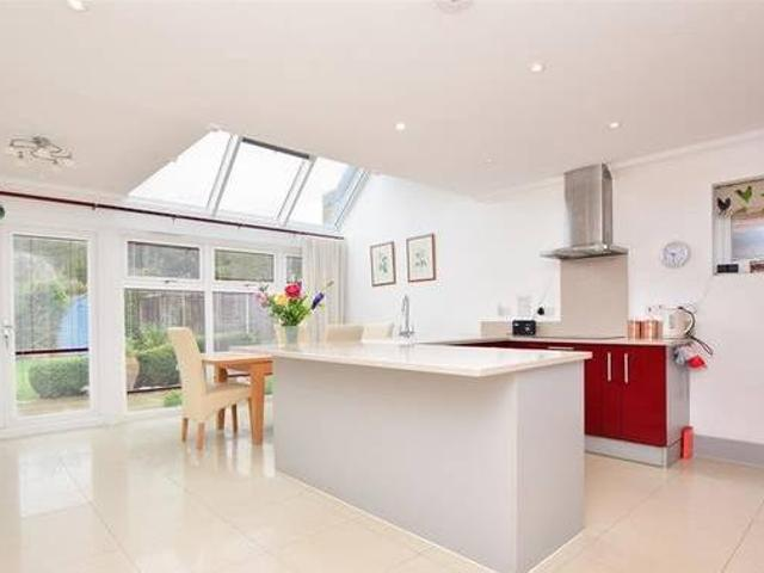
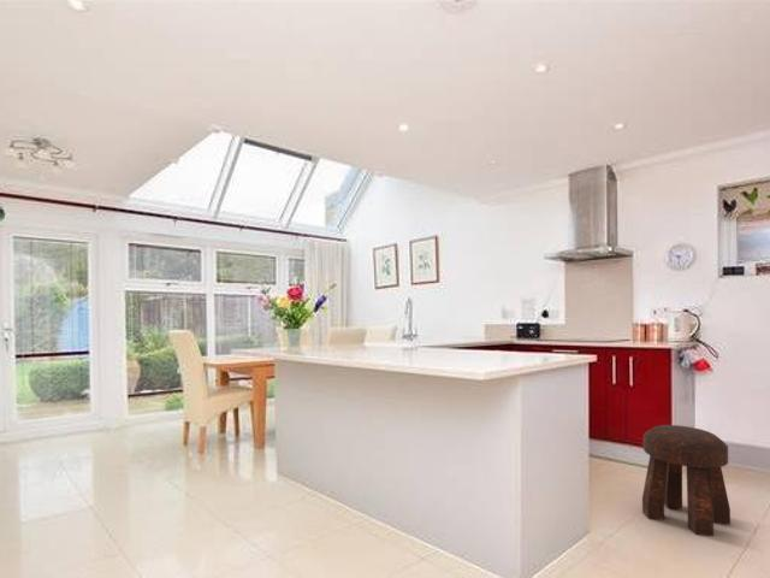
+ stool (681, 474)
